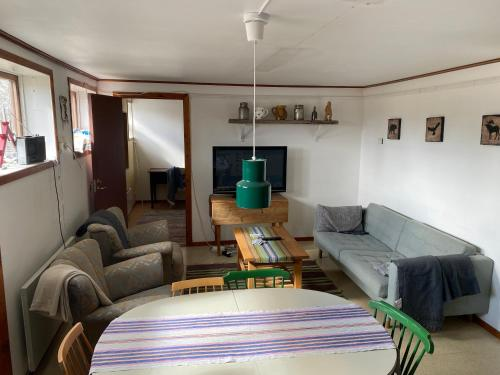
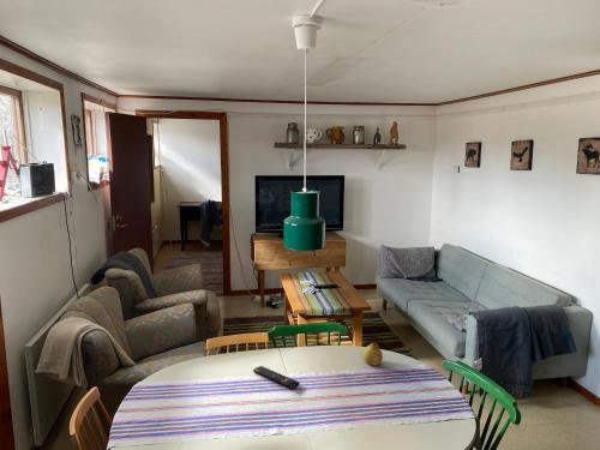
+ remote control (275, 377)
+ fruit (372, 350)
